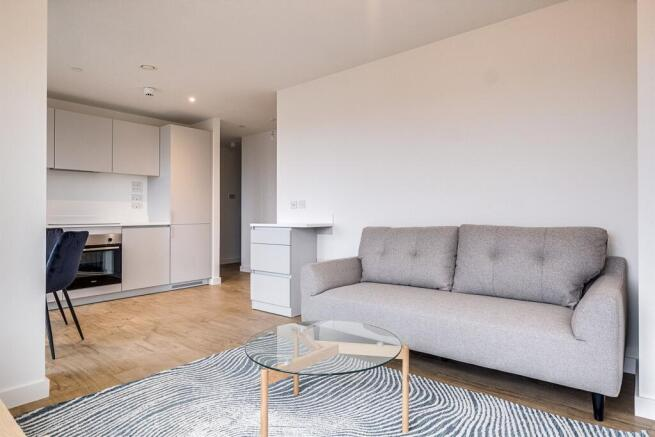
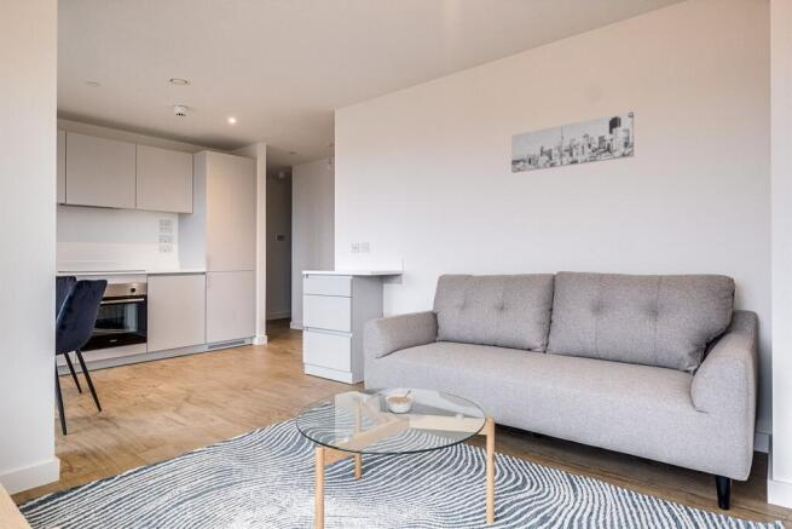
+ wall art (567, 144)
+ legume (399, 402)
